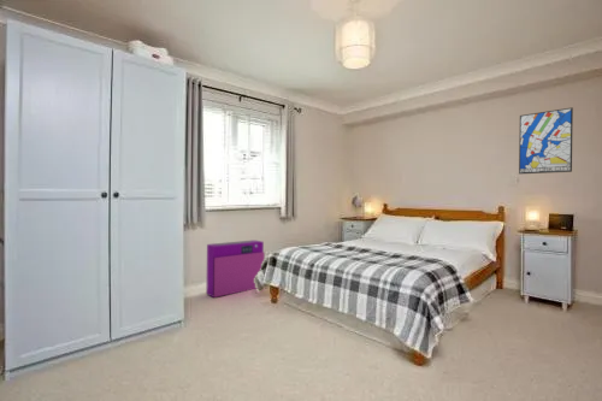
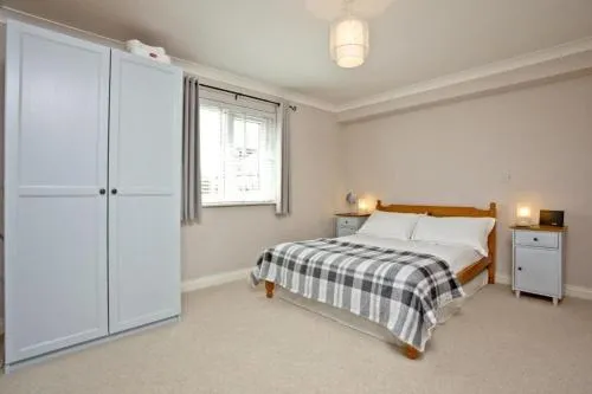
- wall art (544, 142)
- air purifier (236, 266)
